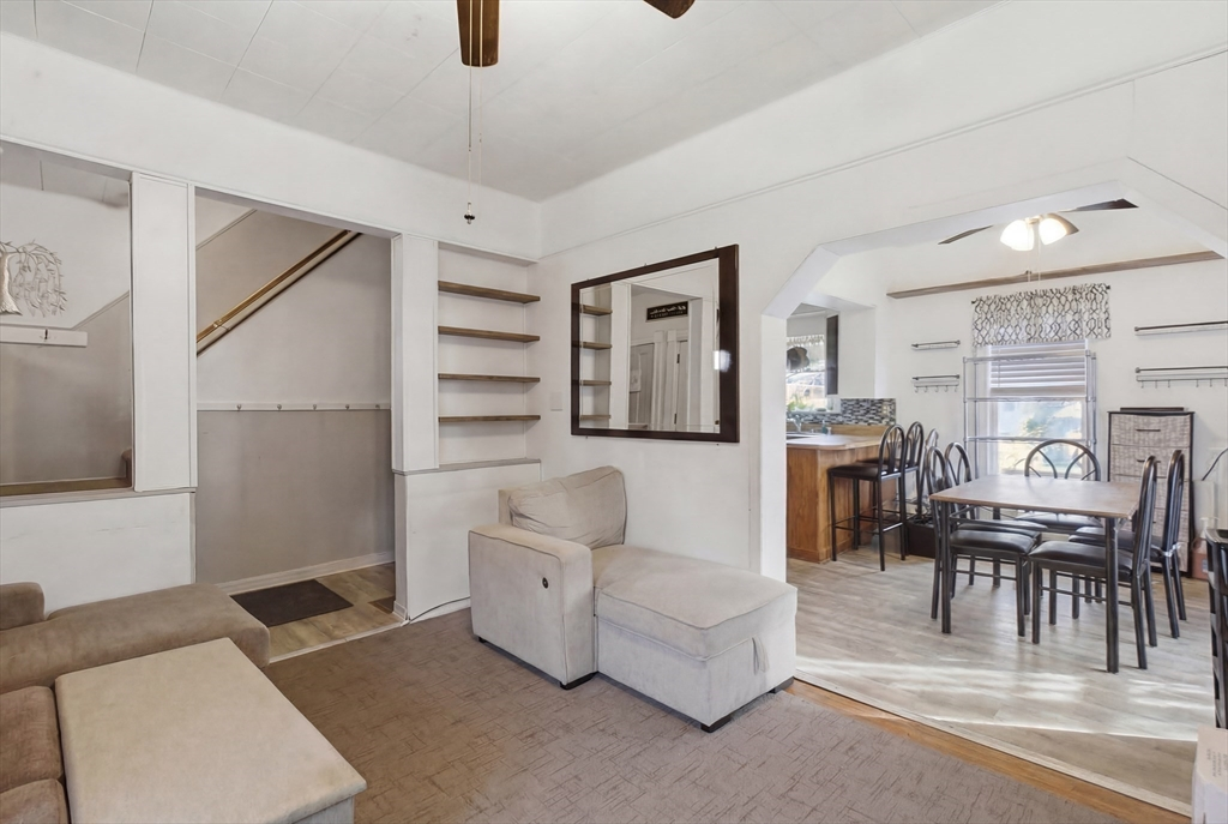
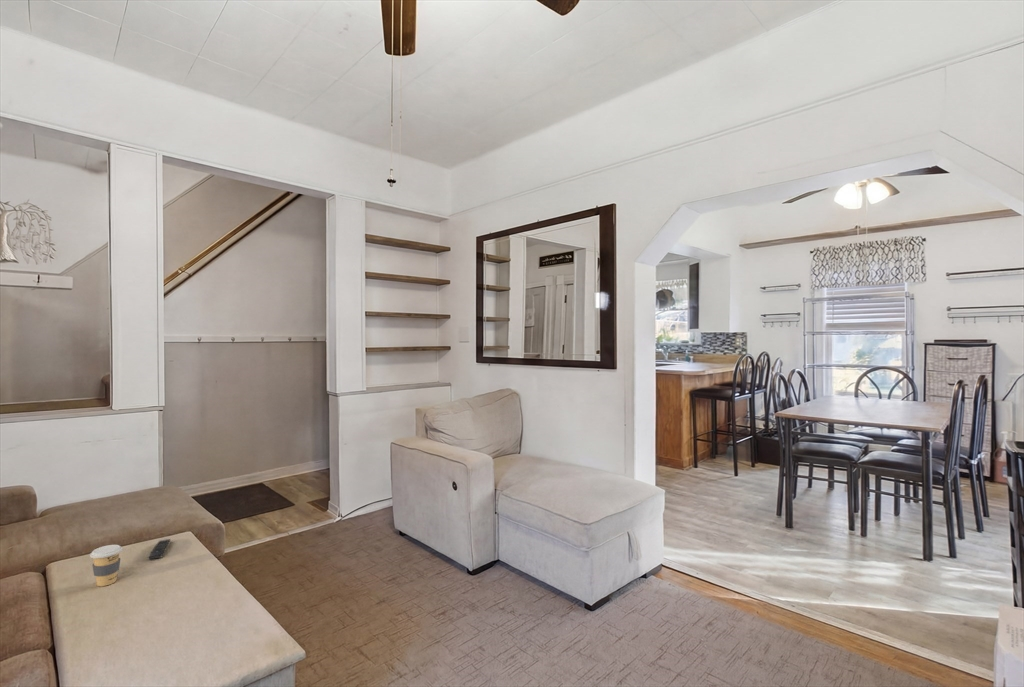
+ remote control (160, 547)
+ coffee cup (106, 565)
